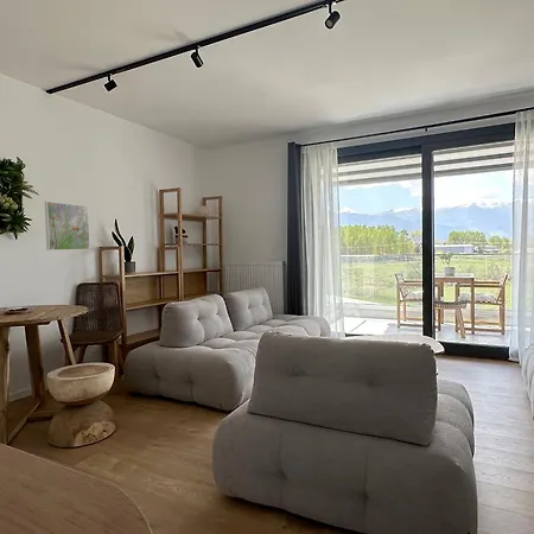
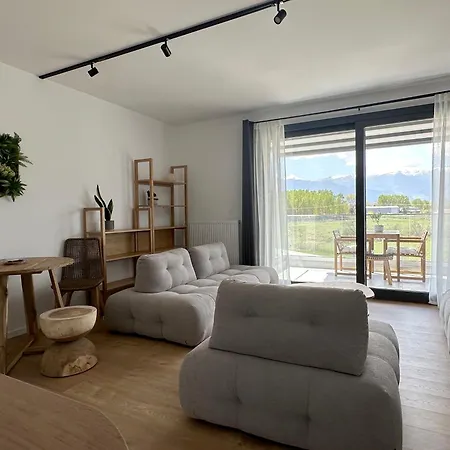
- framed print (68, 227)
